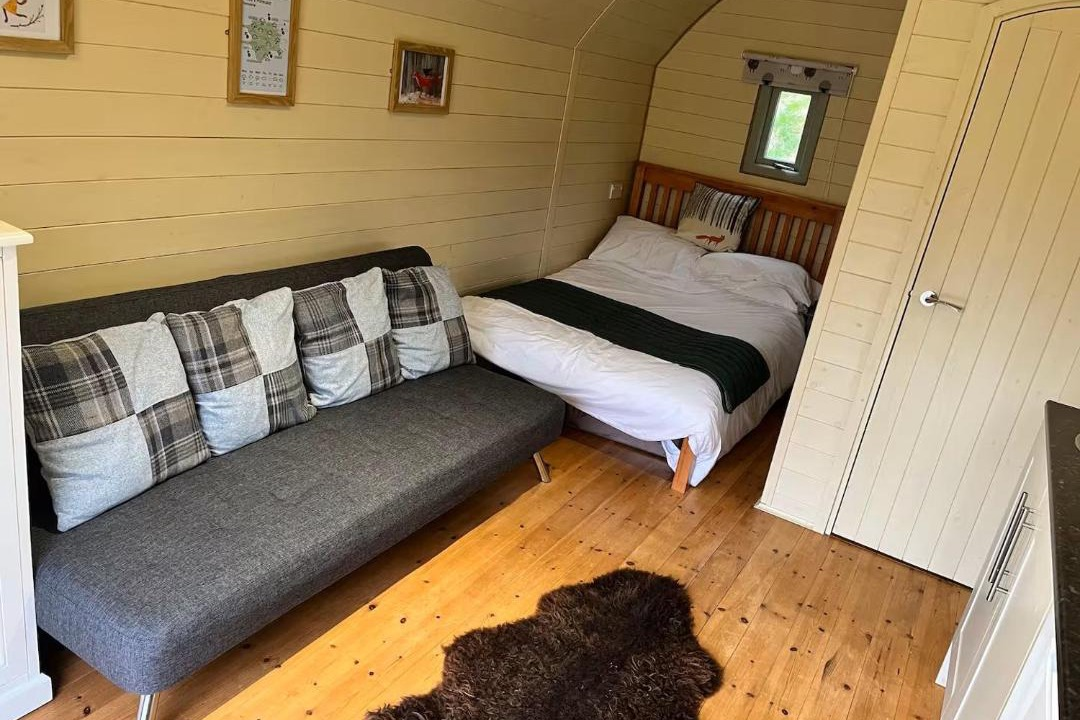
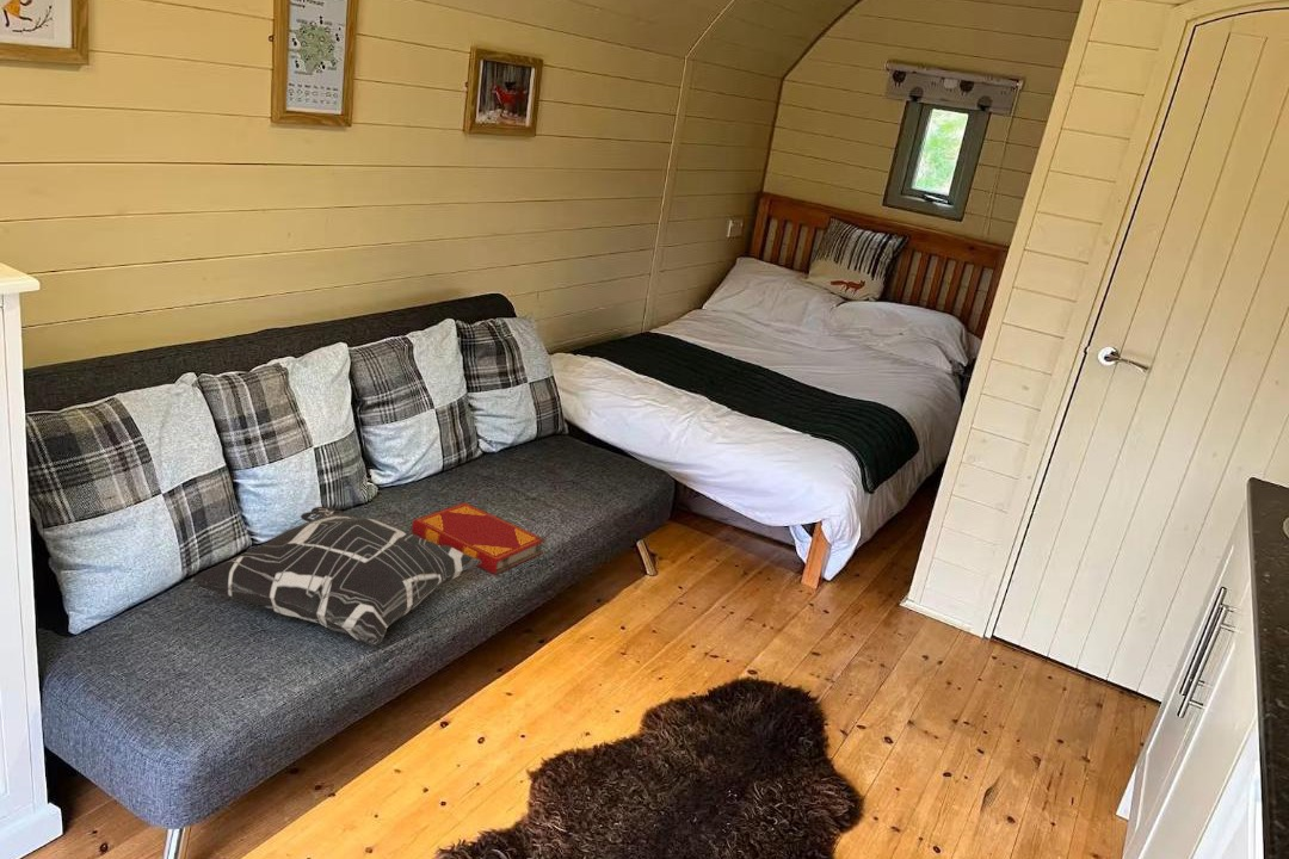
+ decorative pillow (345, 566)
+ hardback book (477, 536)
